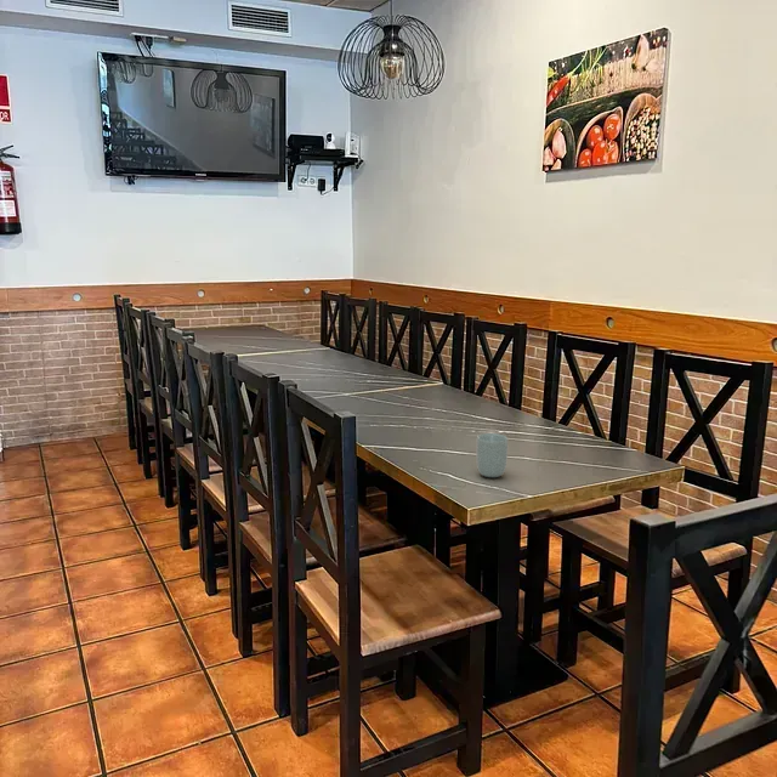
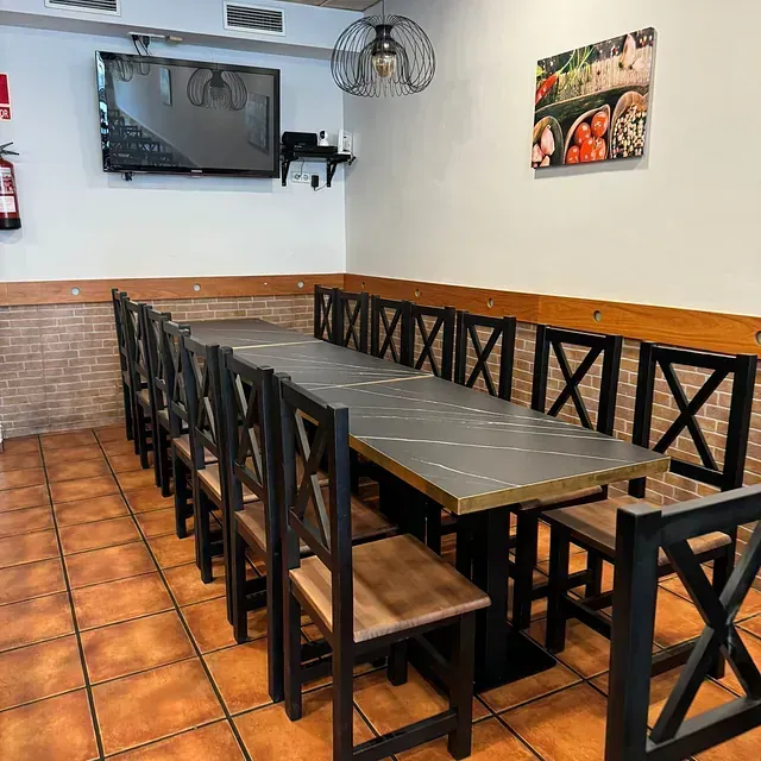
- cup (492, 455)
